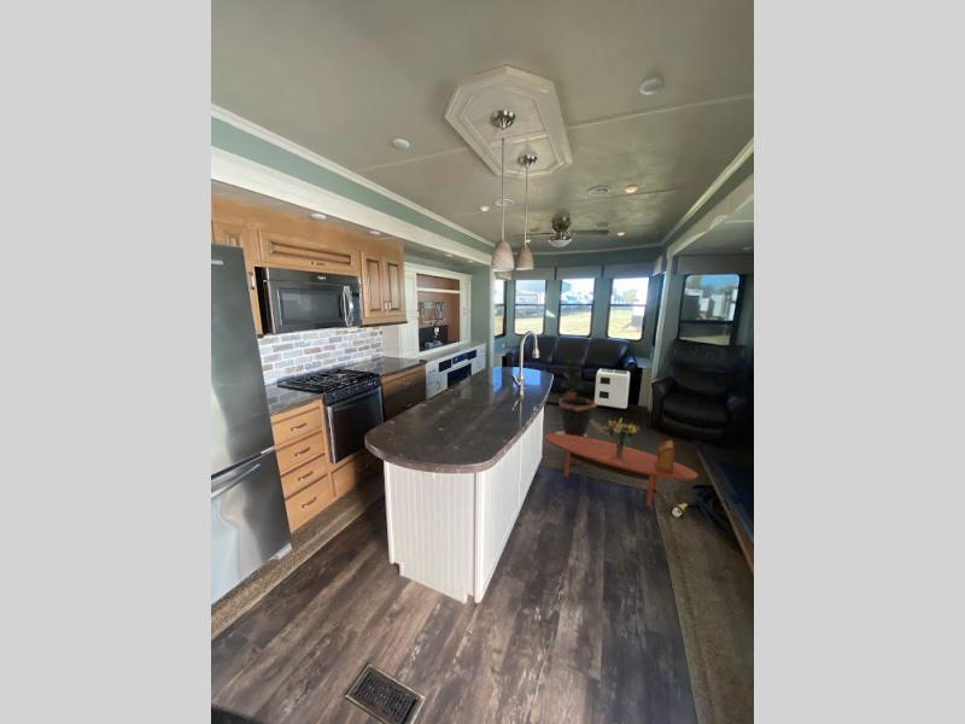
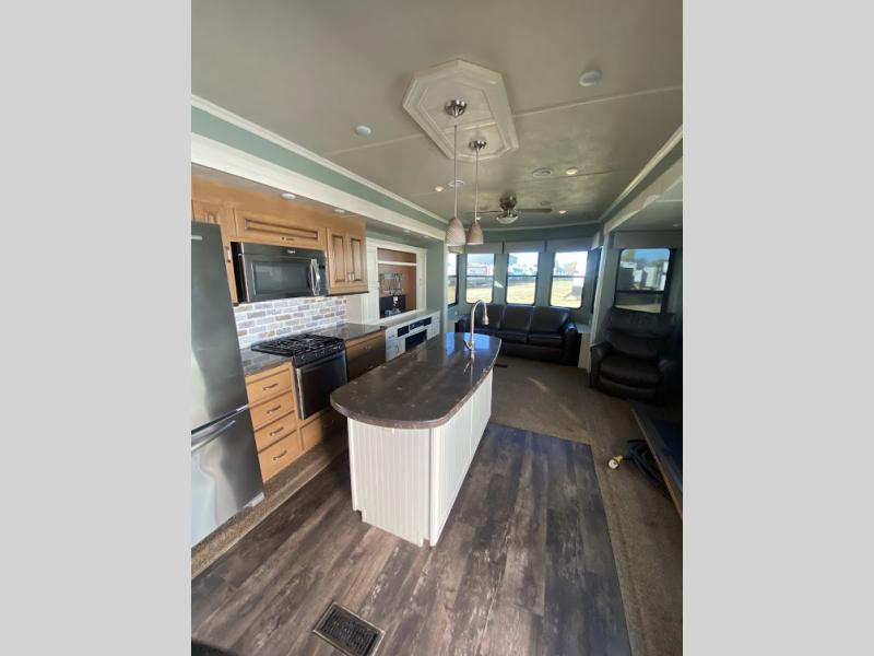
- potted plant (572, 379)
- air purifier (612, 387)
- bouquet (619, 437)
- decorative box (665, 454)
- coffee table (609, 467)
- waste bin (574, 416)
